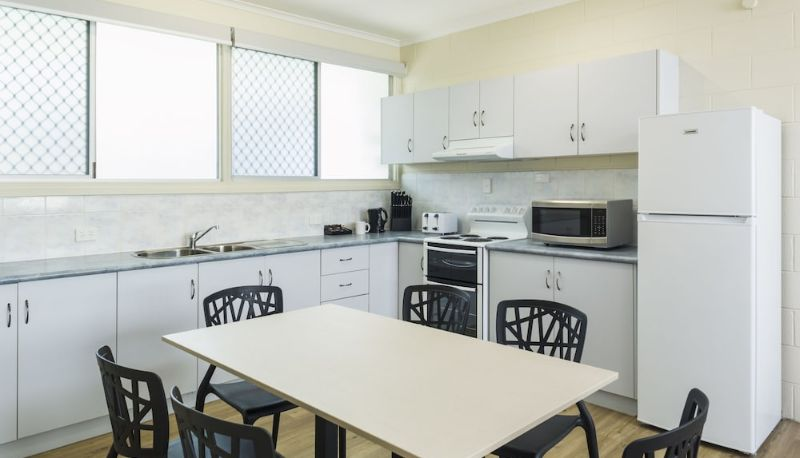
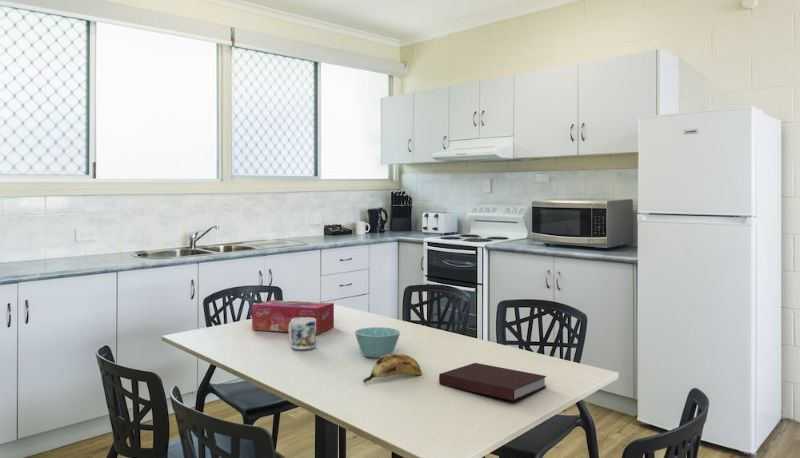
+ banana (394, 366)
+ bowl (377, 343)
+ notebook (492, 380)
+ mug (300, 333)
+ tissue box (293, 316)
